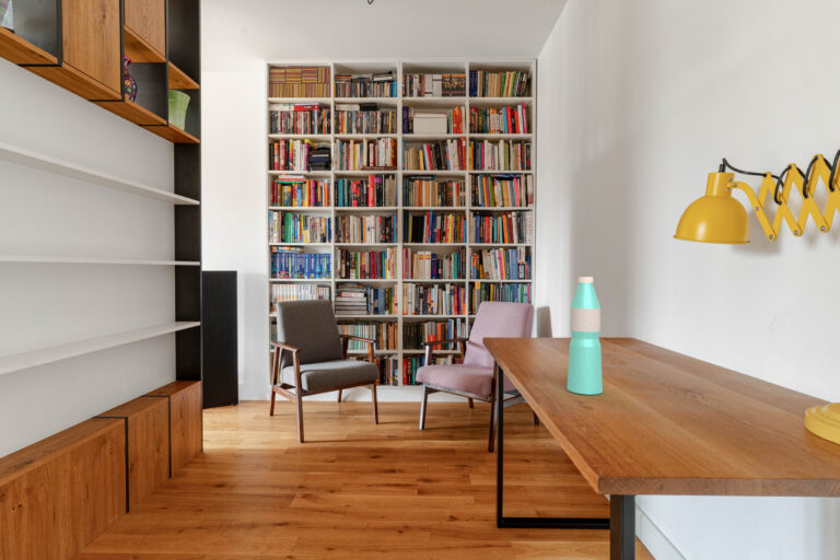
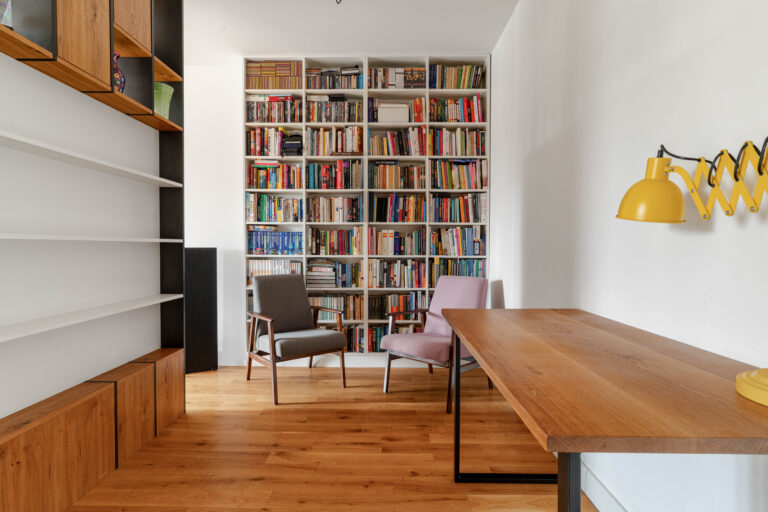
- water bottle (584, 334)
